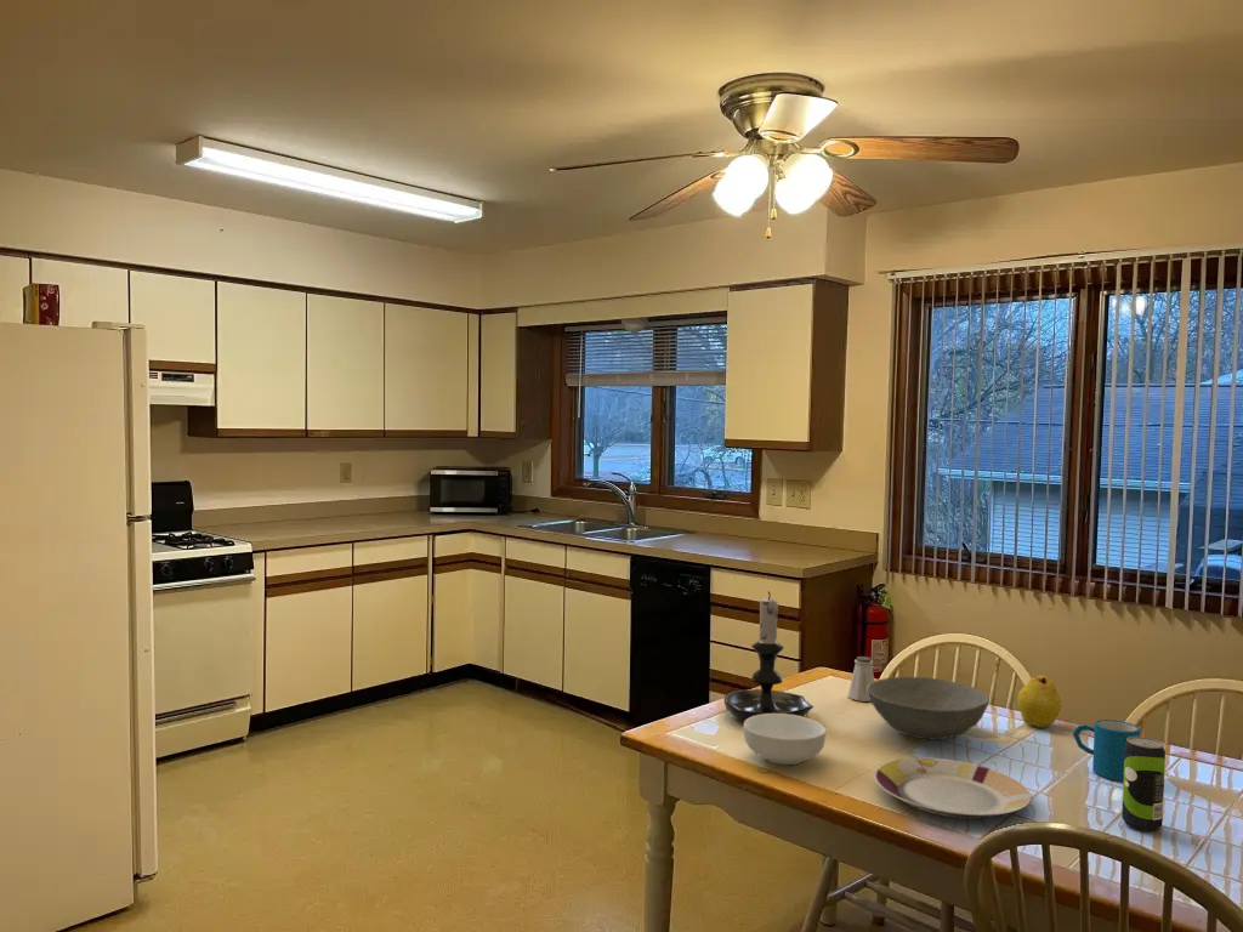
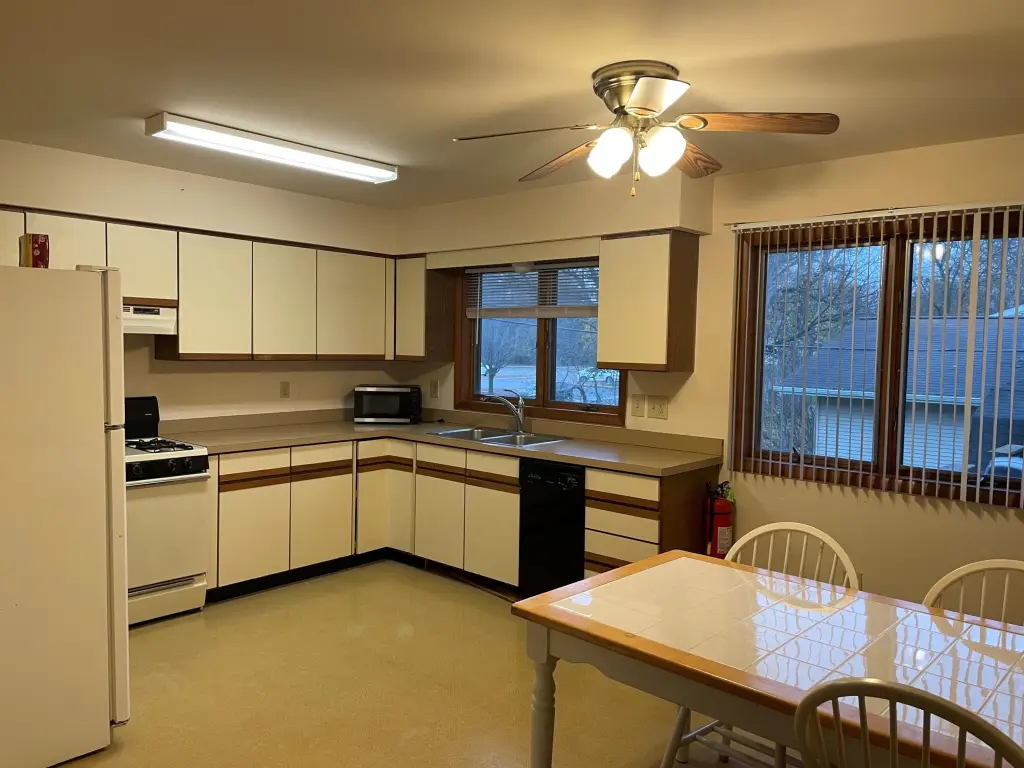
- fruit (1039, 700)
- saltshaker (863, 677)
- bowl (926, 712)
- beverage can (1143, 783)
- cereal bowl (783, 741)
- candle holder (767, 654)
- plate (949, 789)
- mug (1105, 748)
